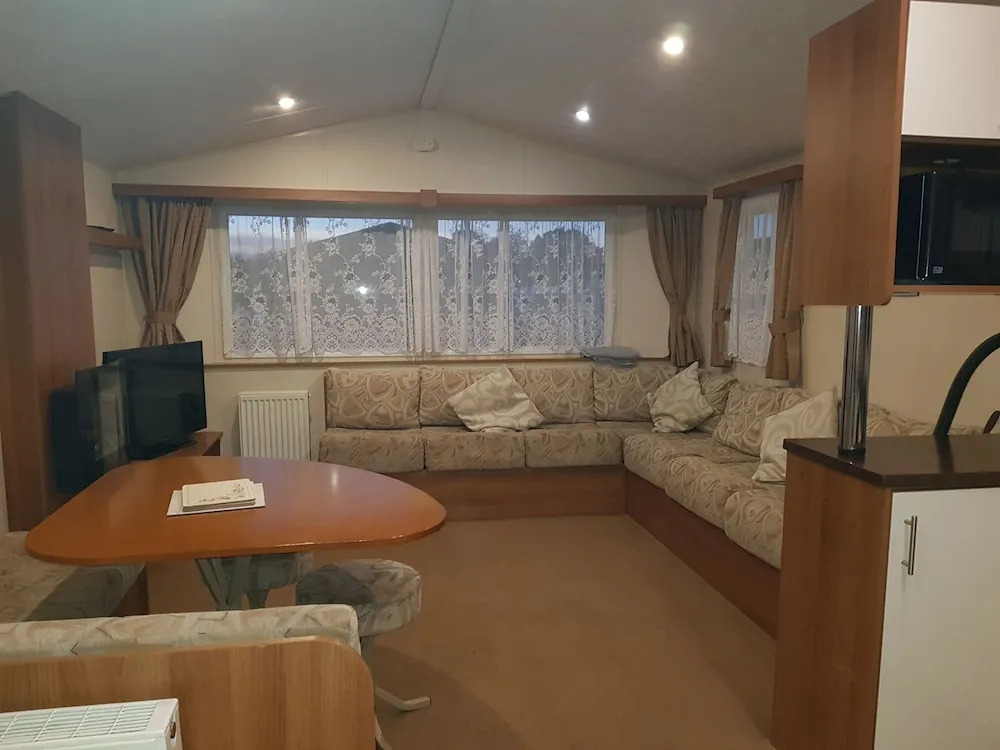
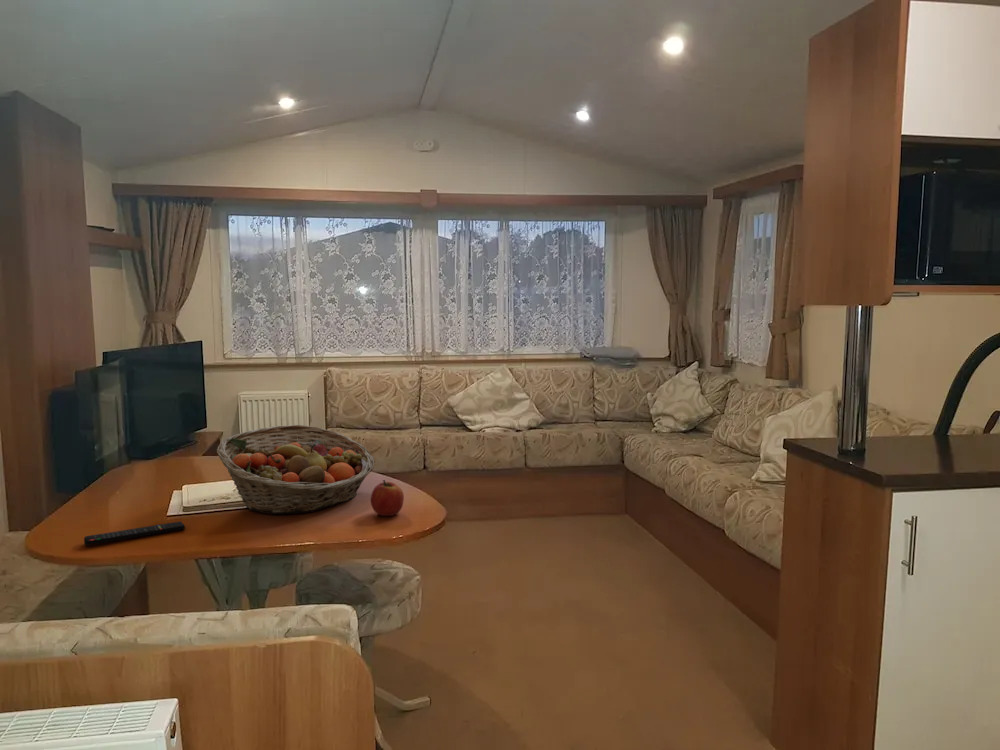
+ fruit basket (298, 466)
+ apple (387, 497)
+ remote control (135, 533)
